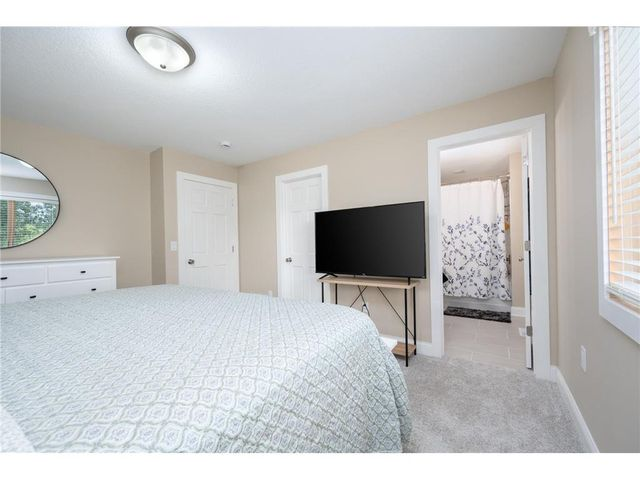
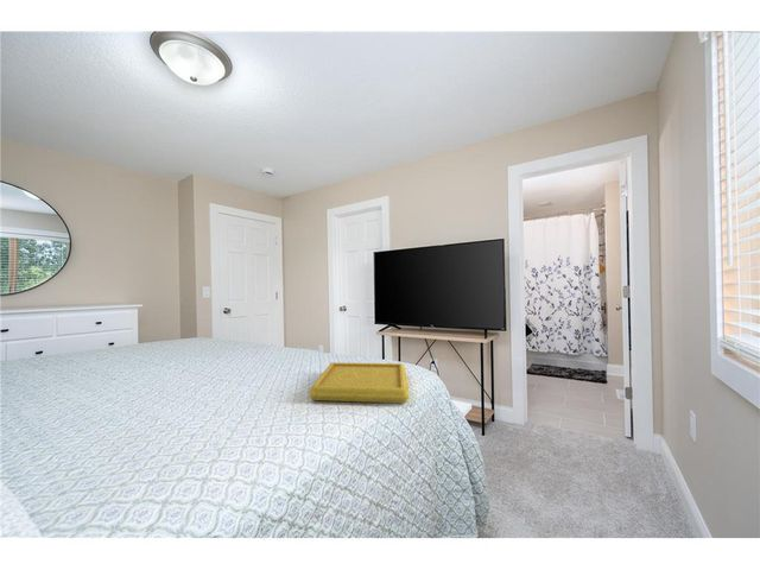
+ serving tray (362, 379)
